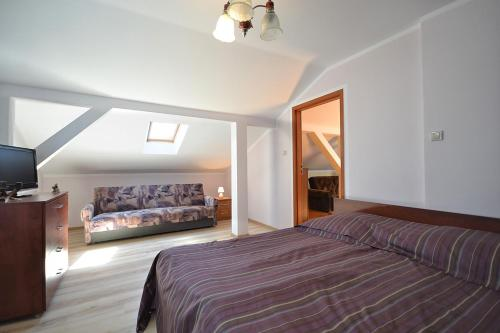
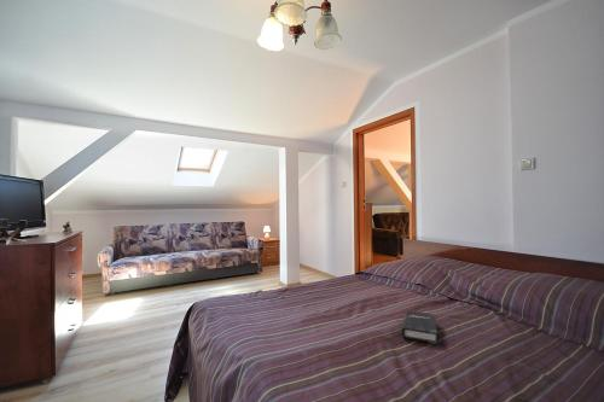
+ hardback book (419, 325)
